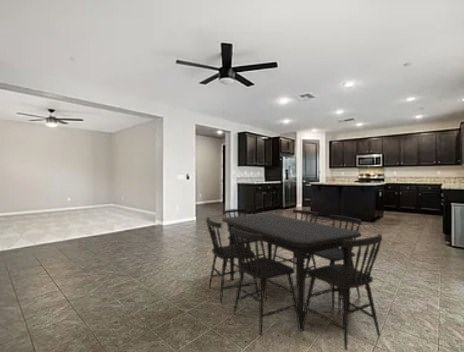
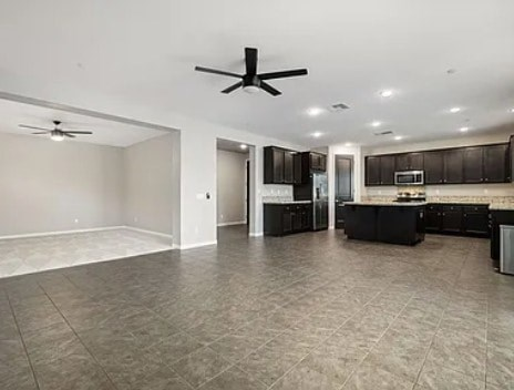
- dining table (282, 257)
